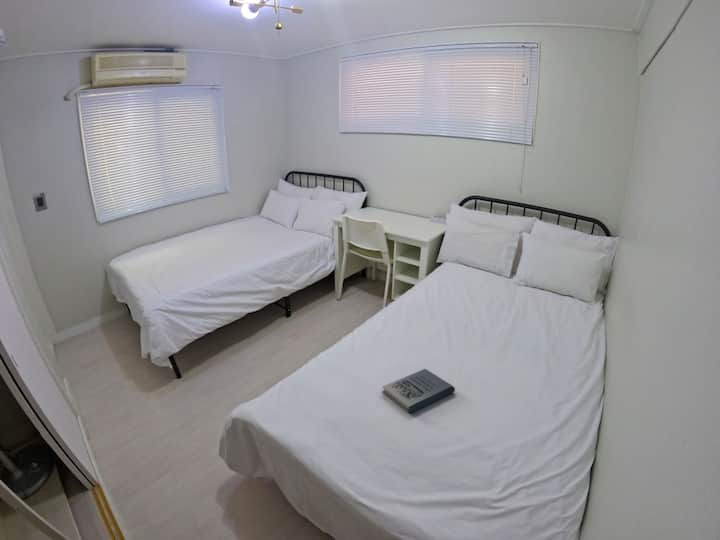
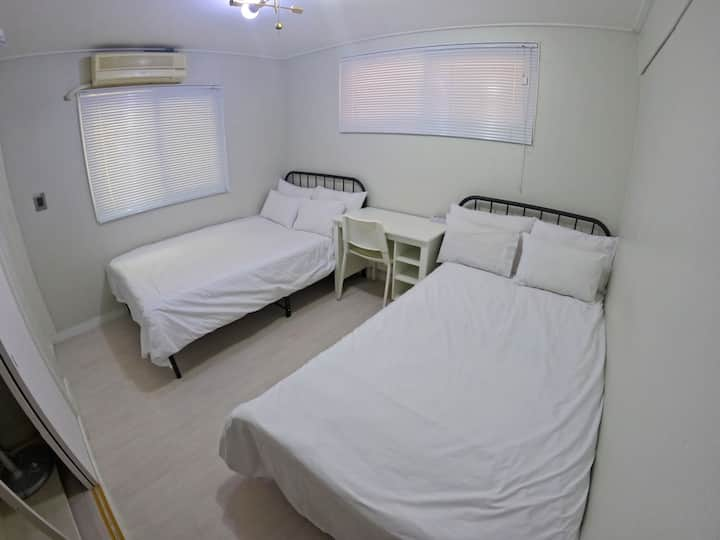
- book (418, 389)
